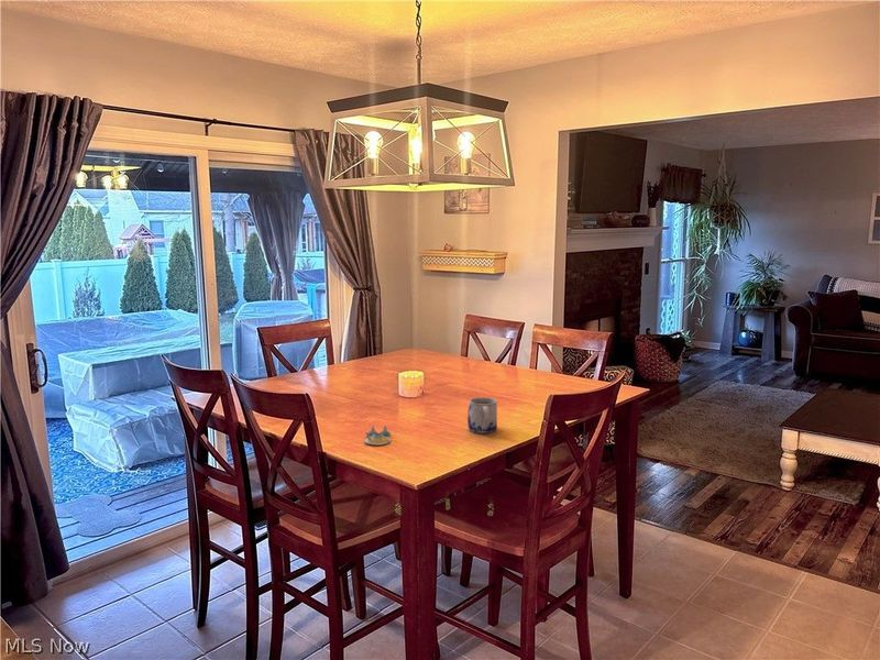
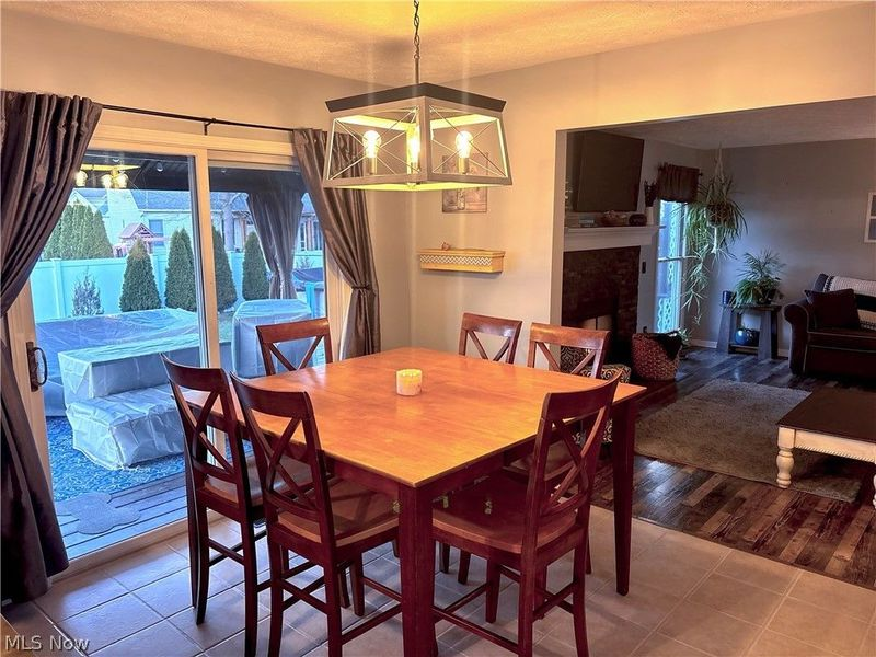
- mug (483, 416)
- salt and pepper shaker set (377, 433)
